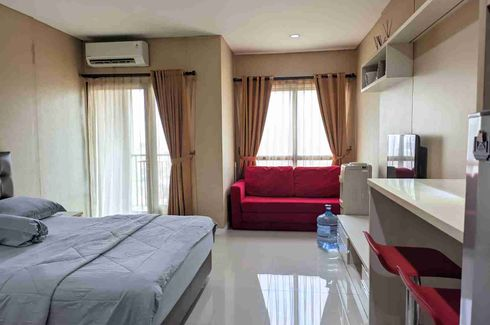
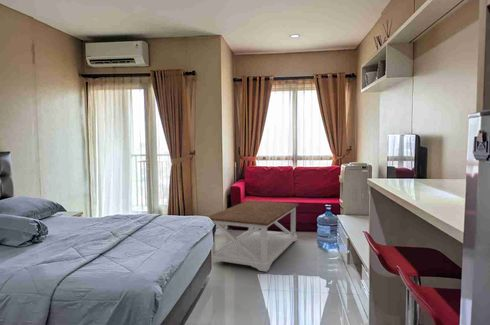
+ coffee table (256, 230)
